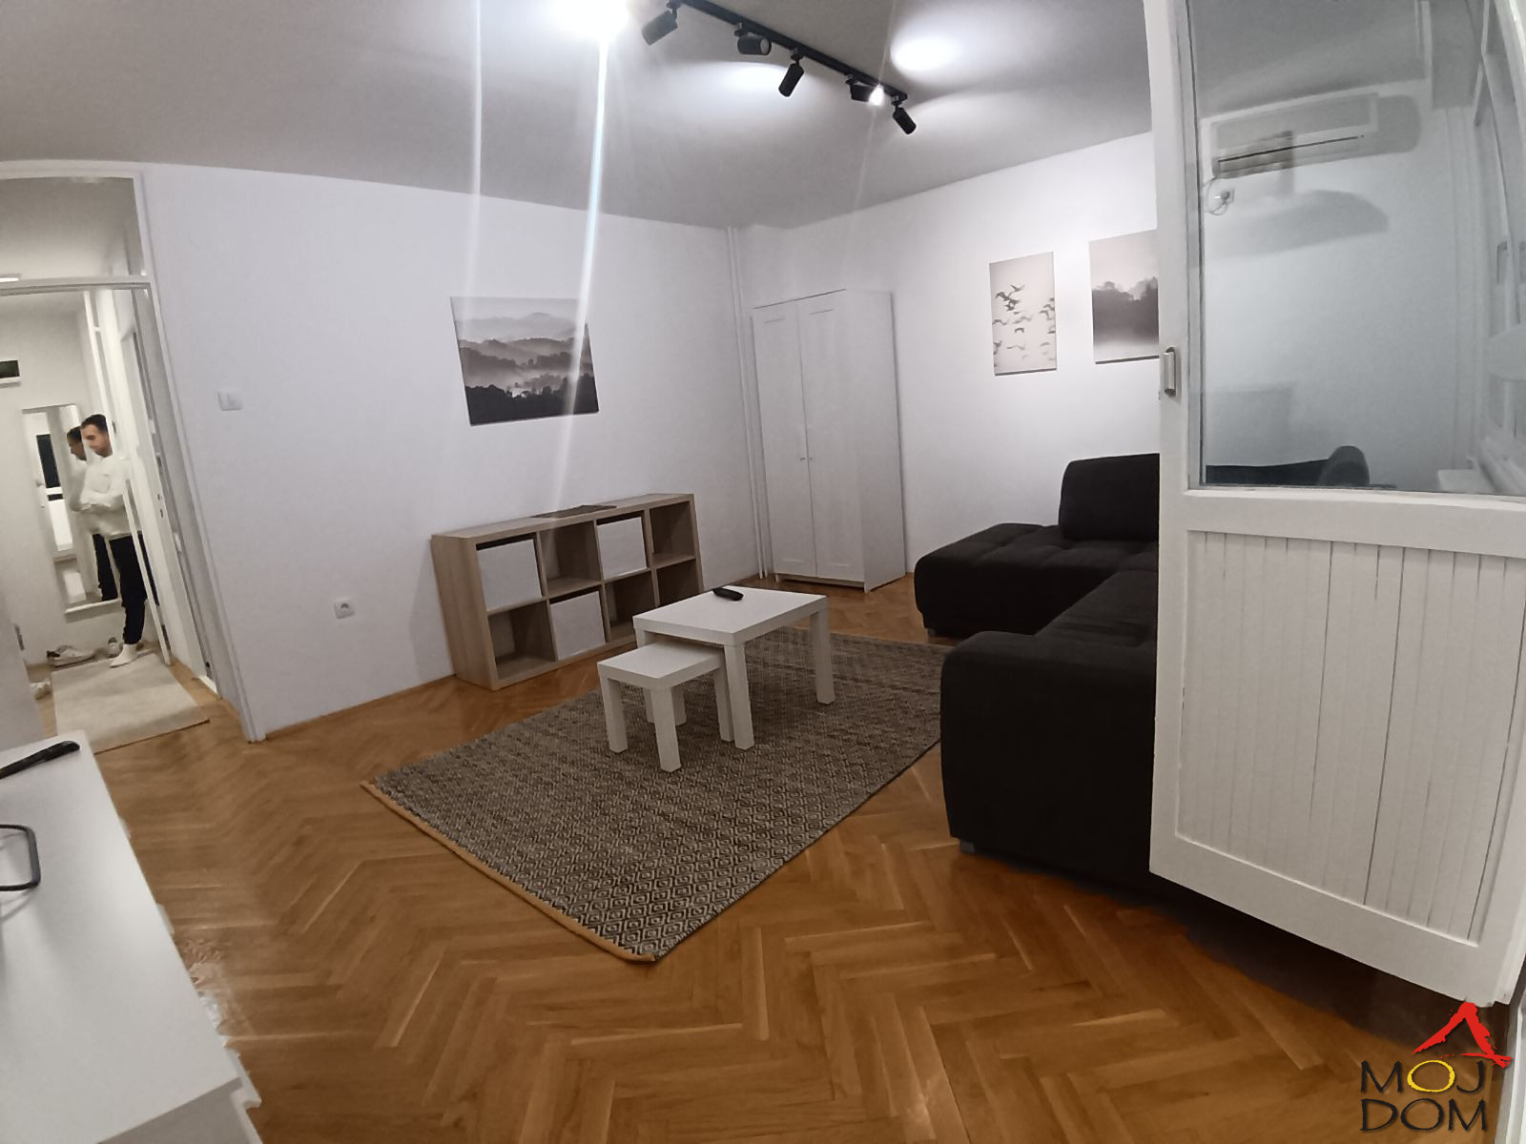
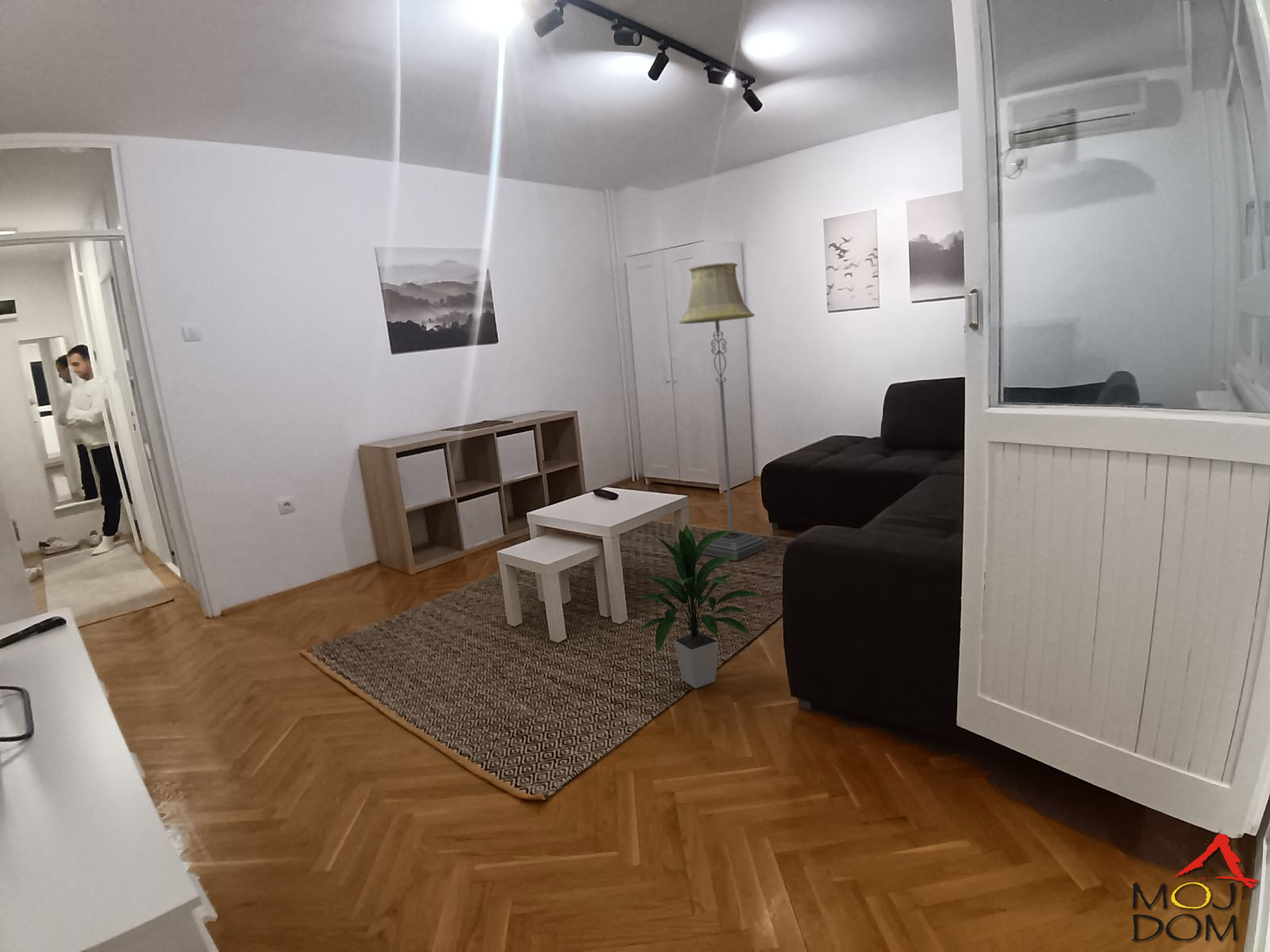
+ floor lamp (722, 413)
+ indoor plant (692, 601)
